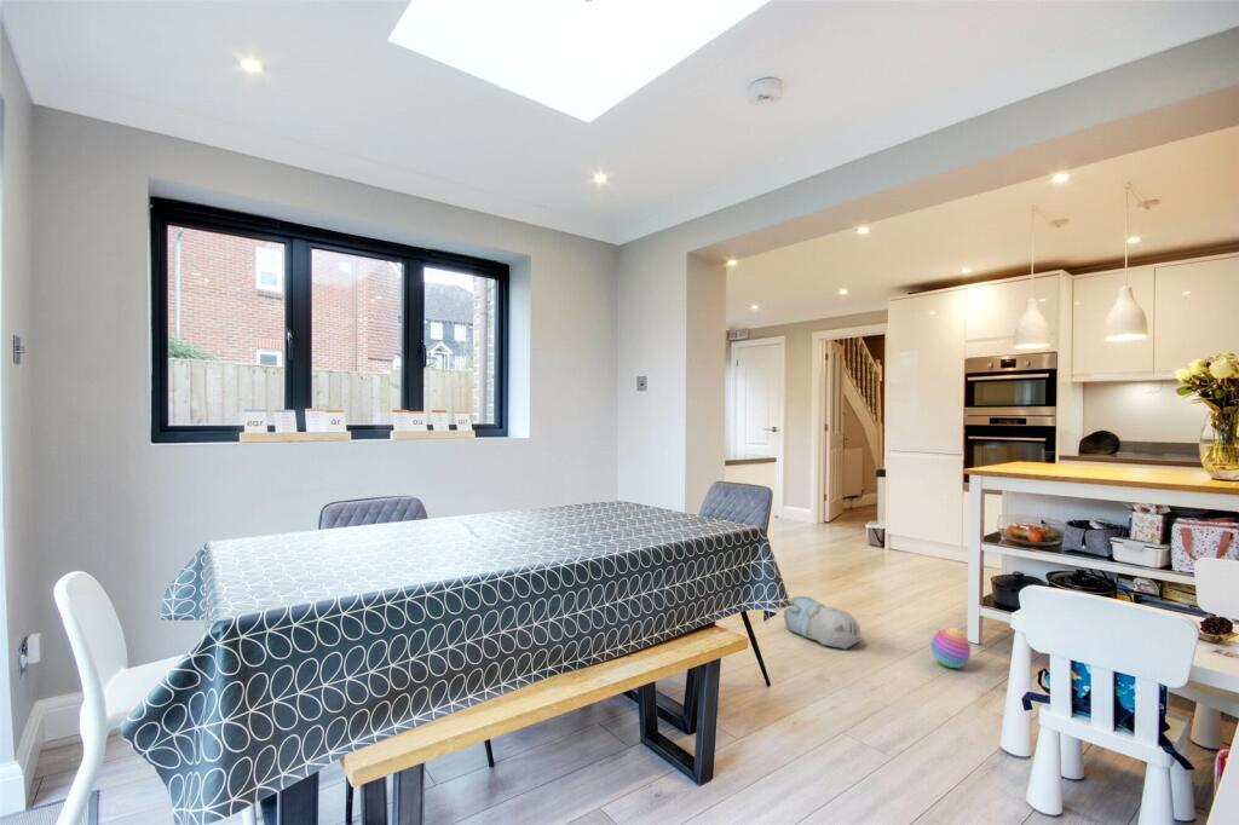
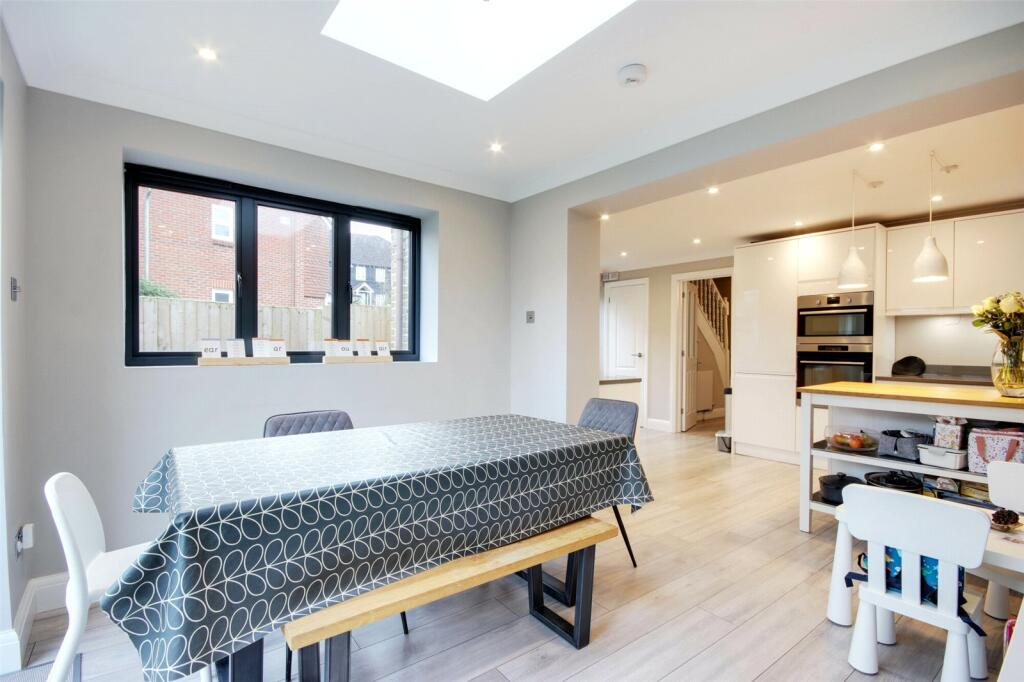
- stacking toy (950, 646)
- plush toy (822, 619)
